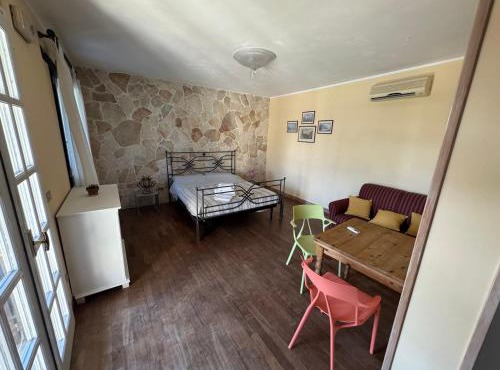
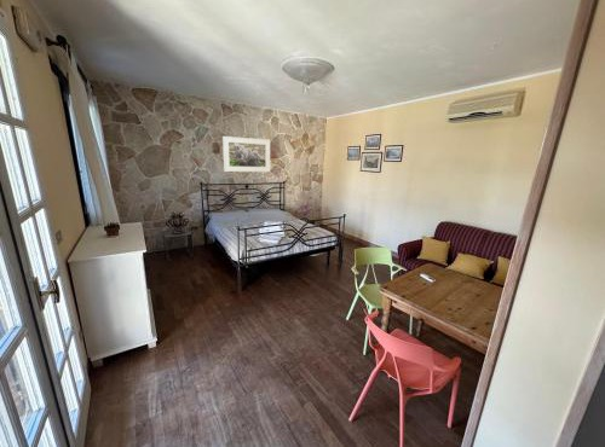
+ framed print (247, 155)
